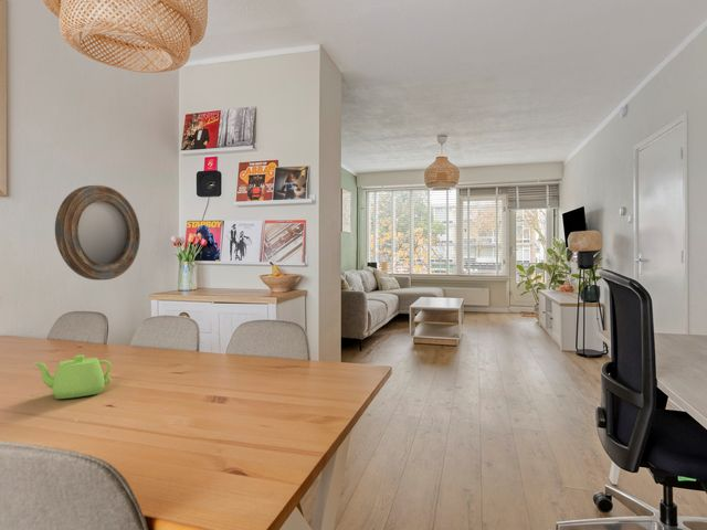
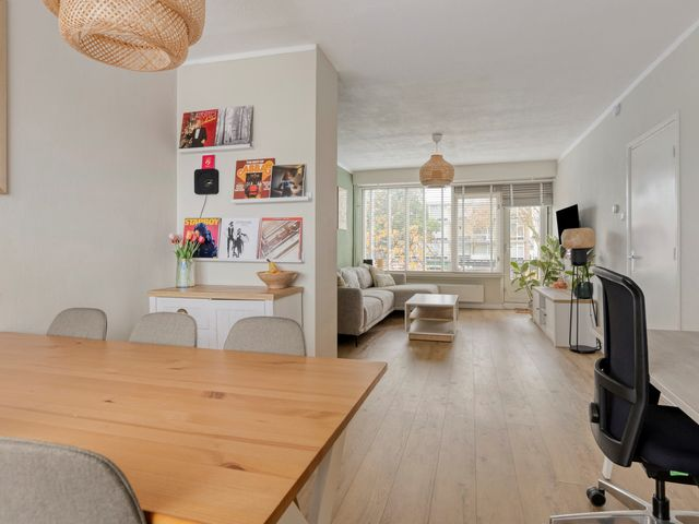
- teapot (73, 374)
- home mirror (102, 233)
